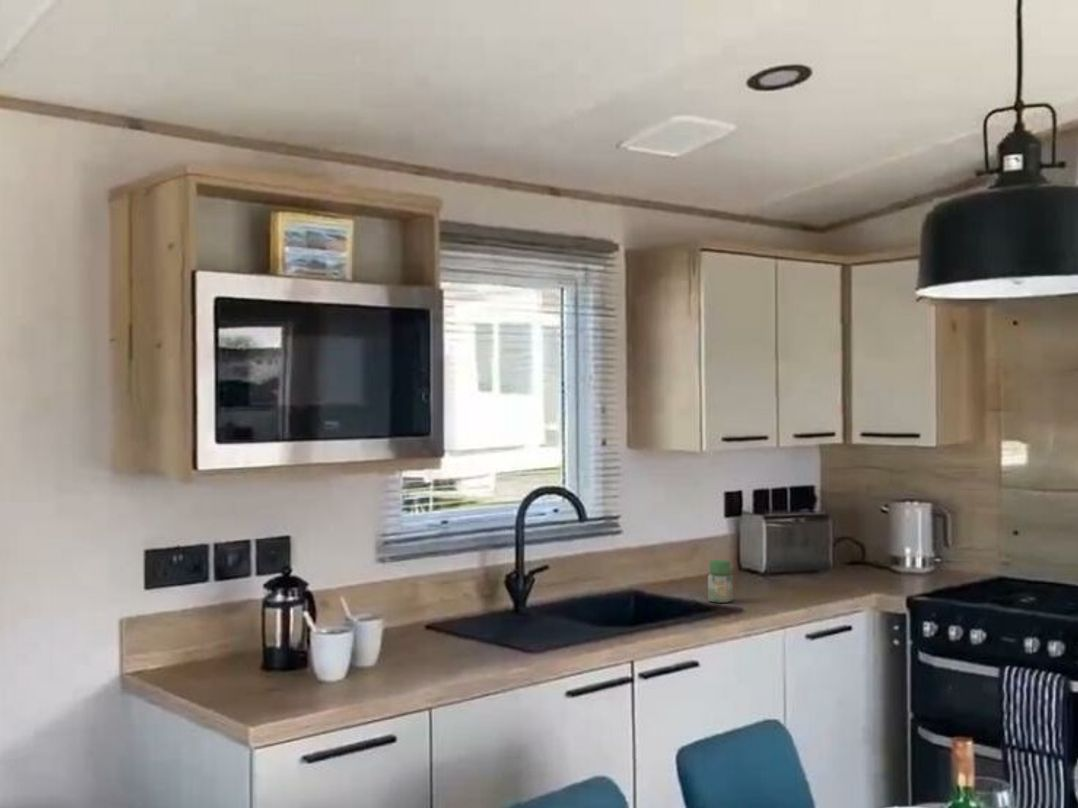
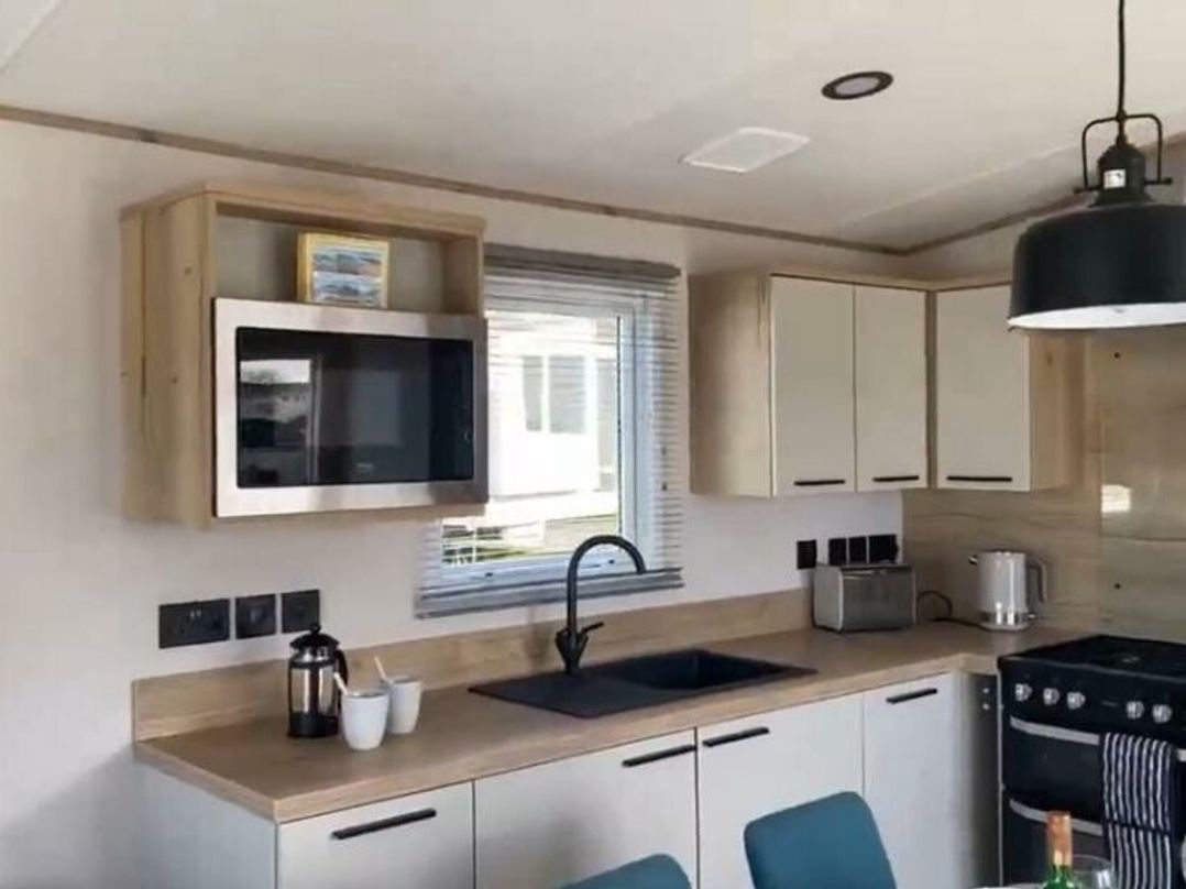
- jar (720, 580)
